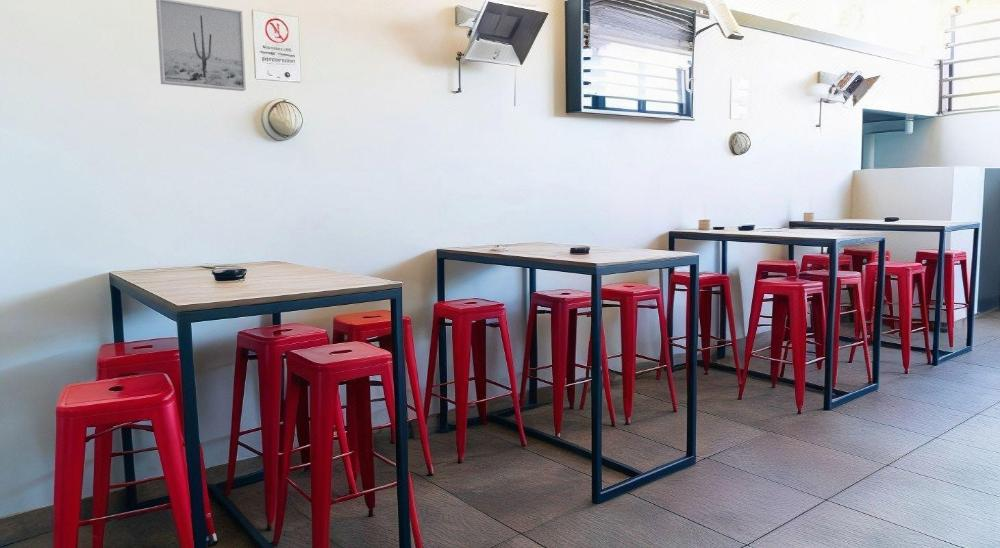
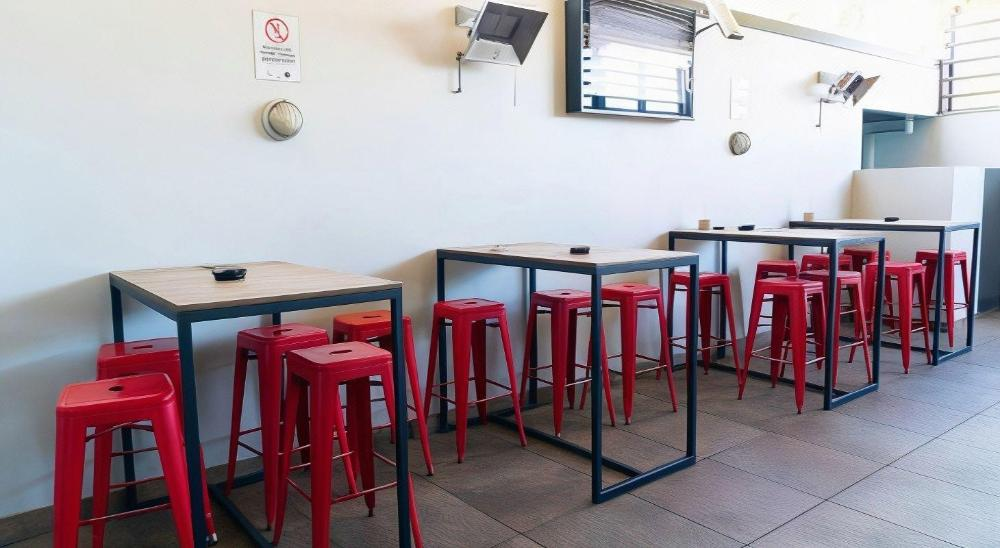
- wall art (202, 46)
